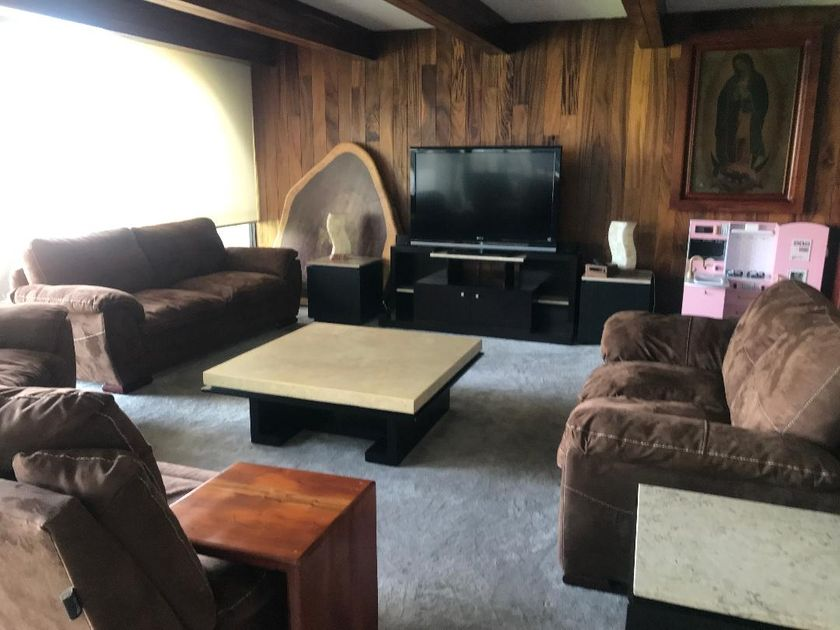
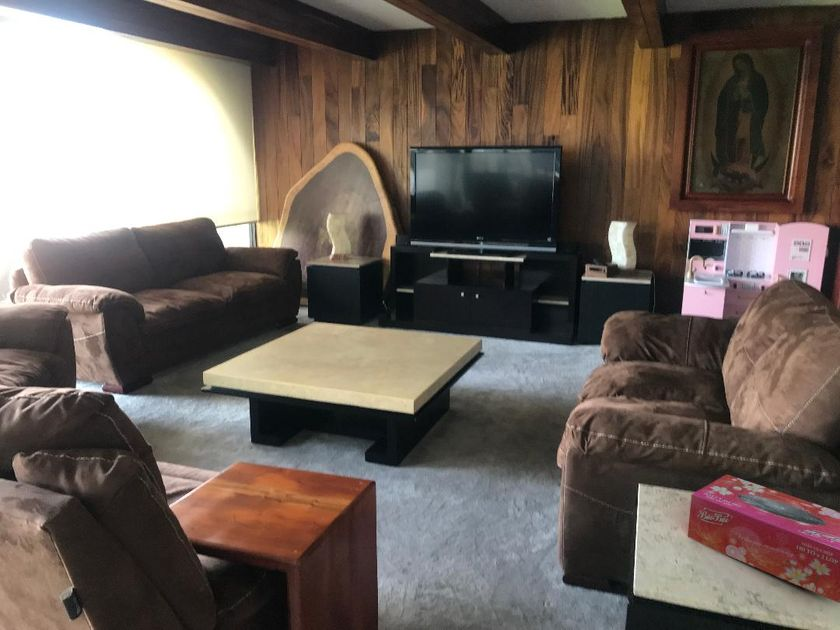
+ tissue box (777, 531)
